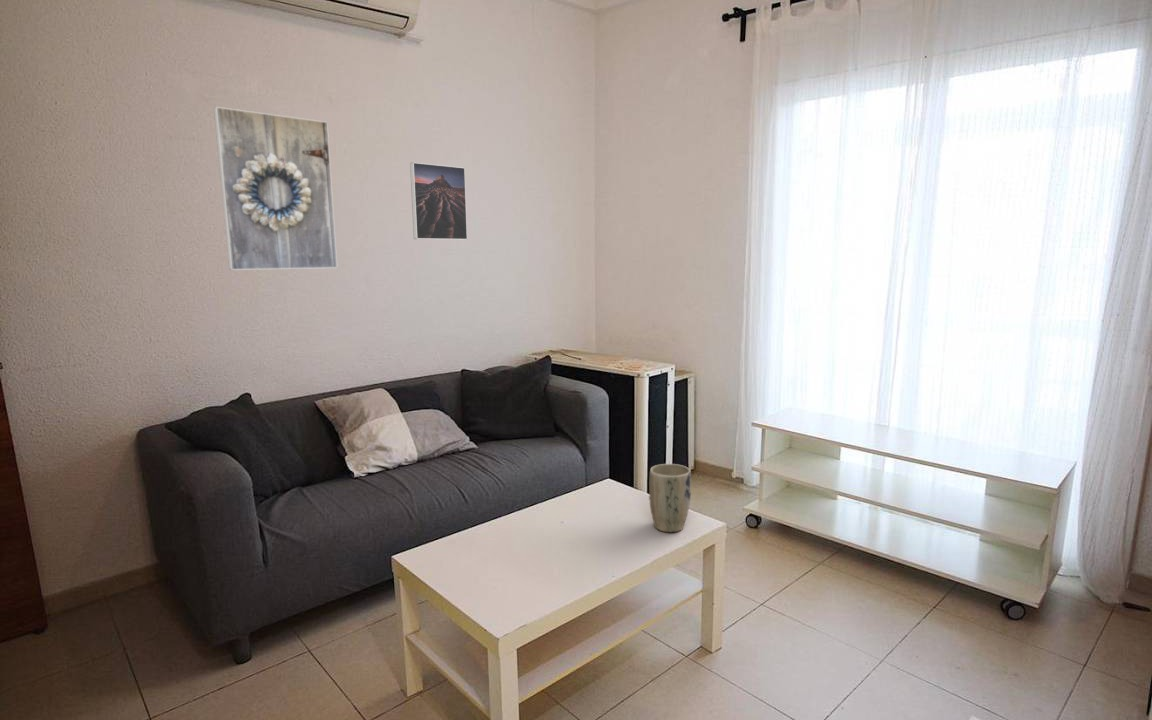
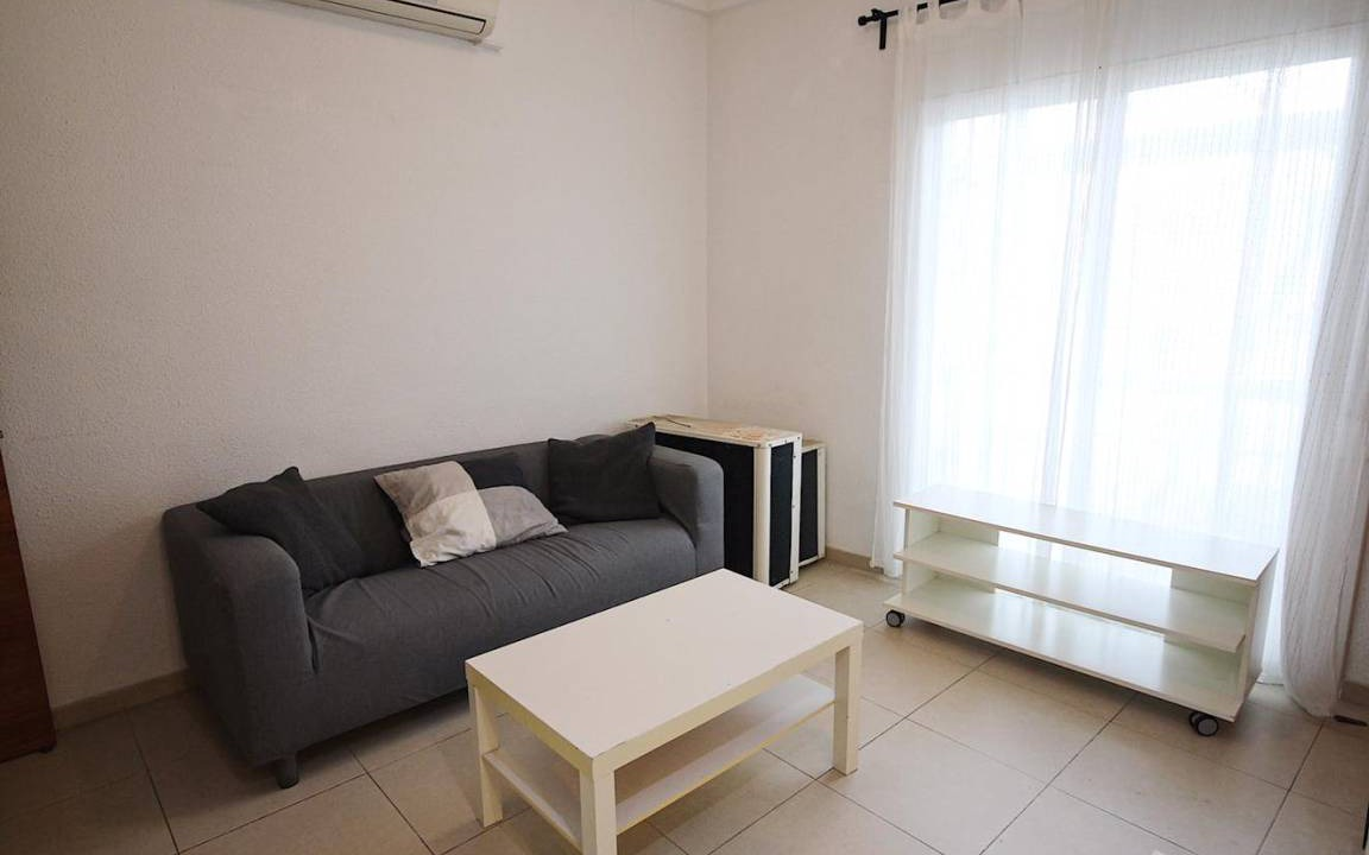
- plant pot (669, 498)
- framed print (439, 202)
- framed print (279, 193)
